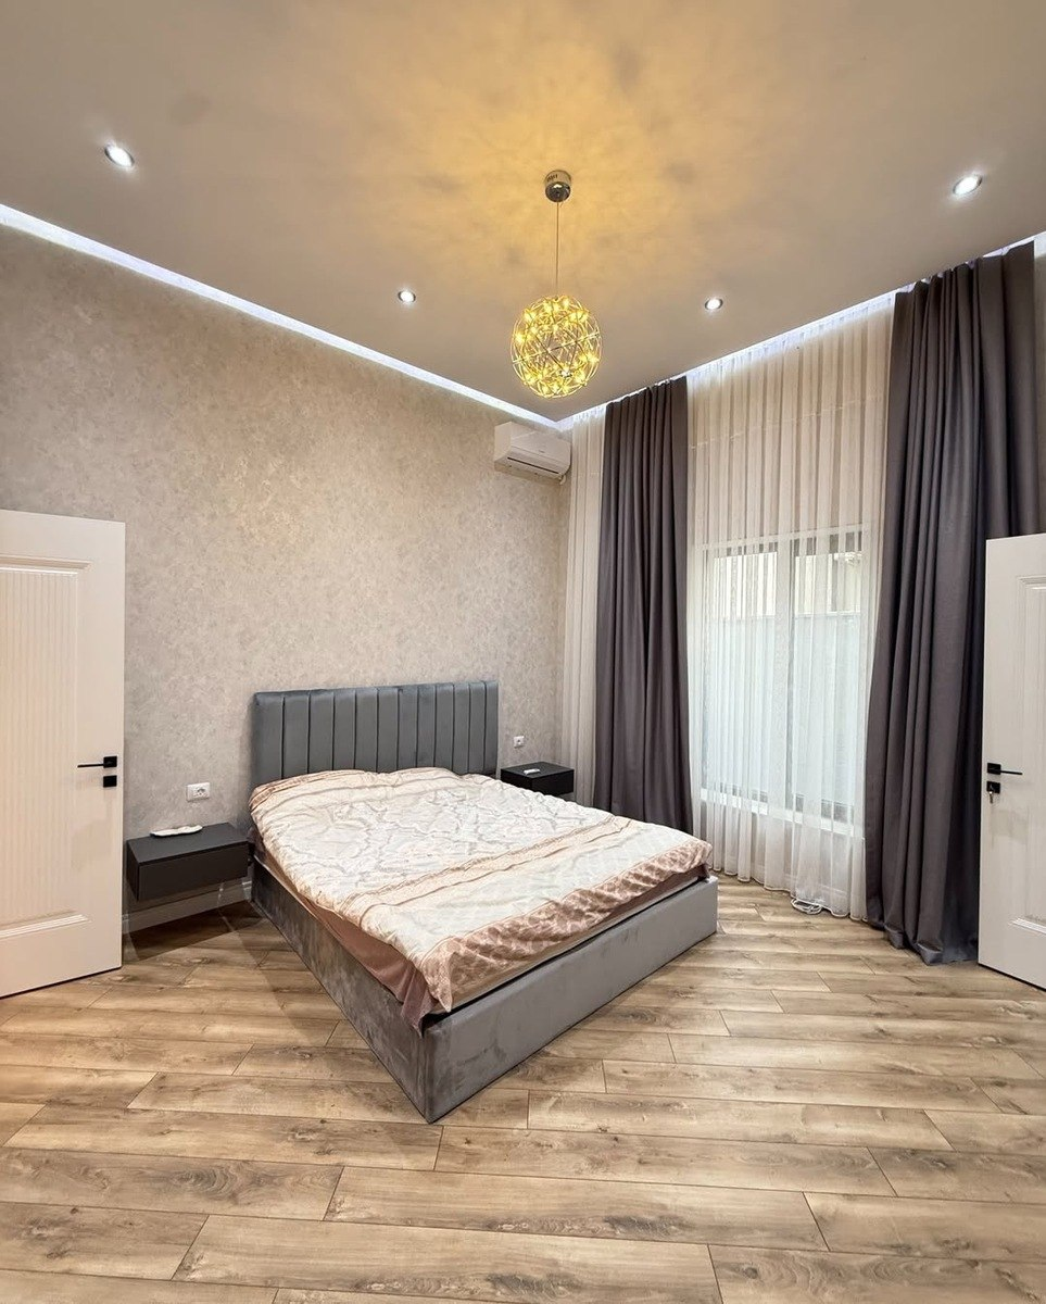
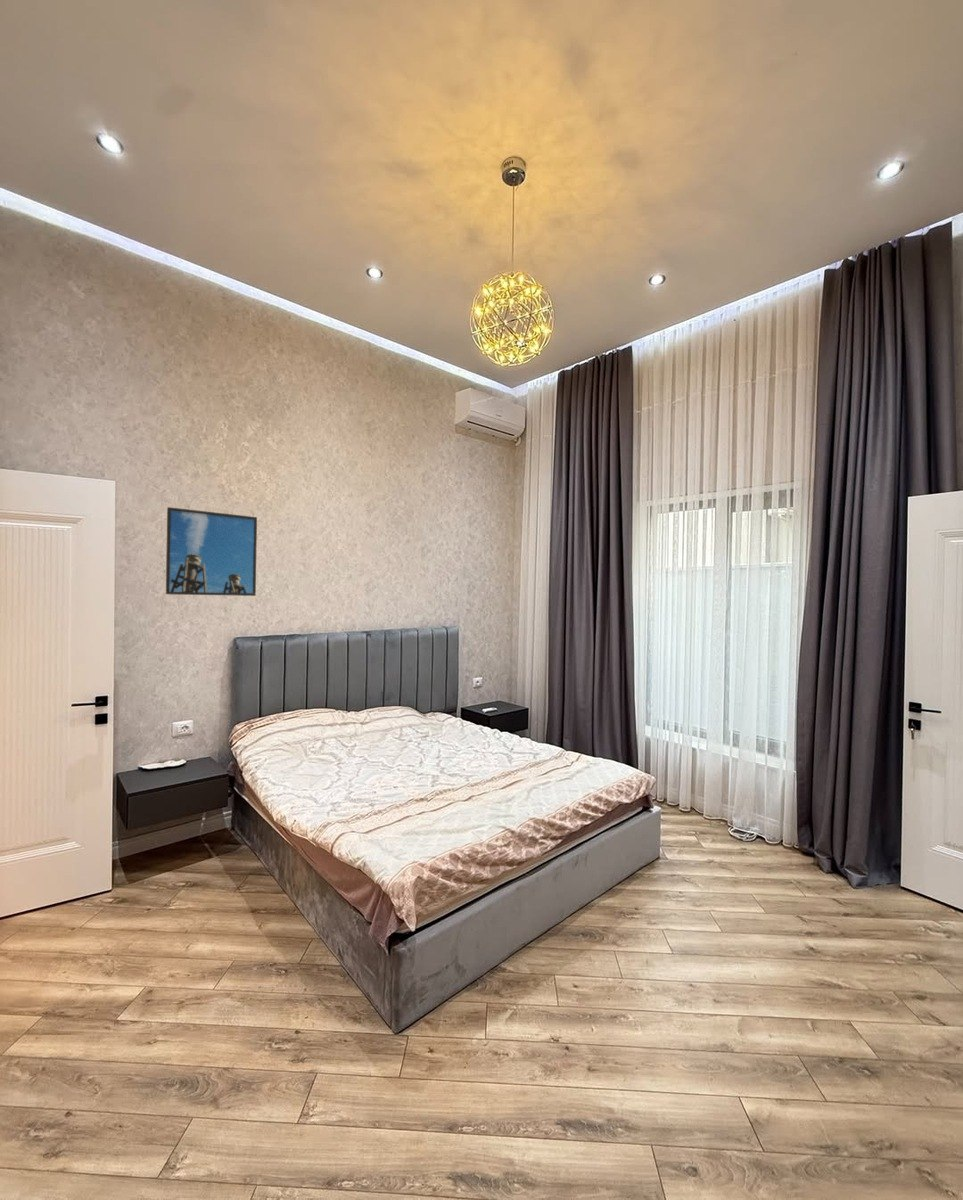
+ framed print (213, 553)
